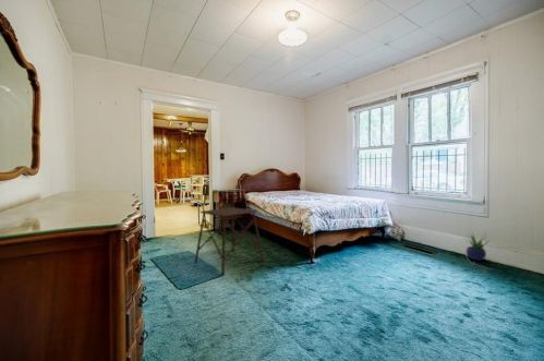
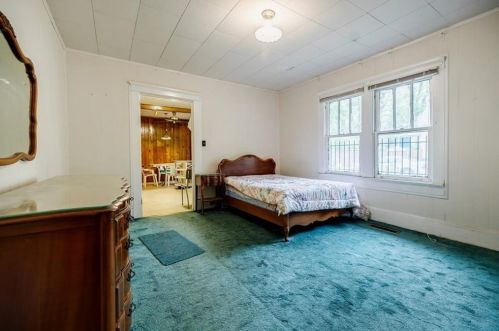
- potted plant (477, 246)
- side table (228, 237)
